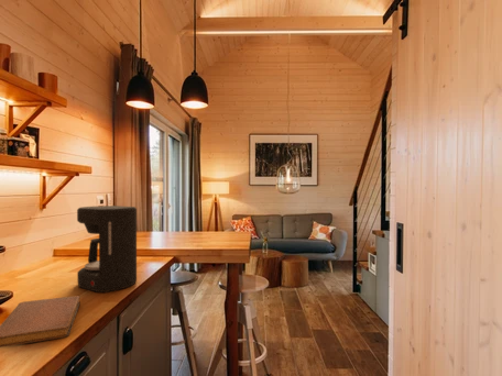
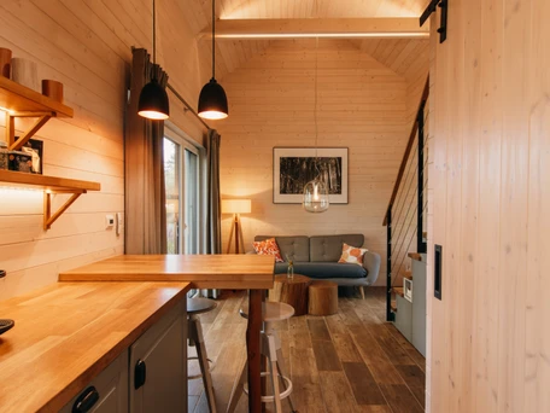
- coffee maker (106, 245)
- notebook (41, 318)
